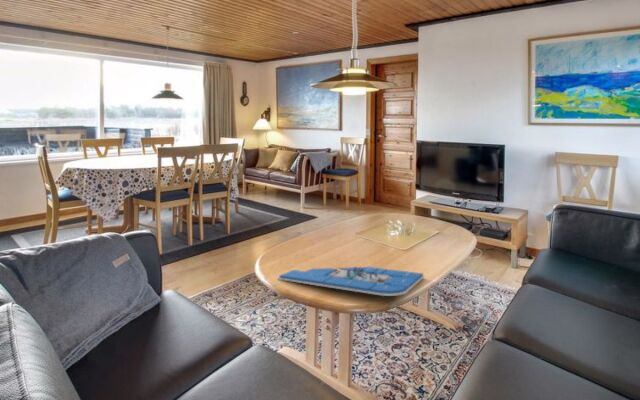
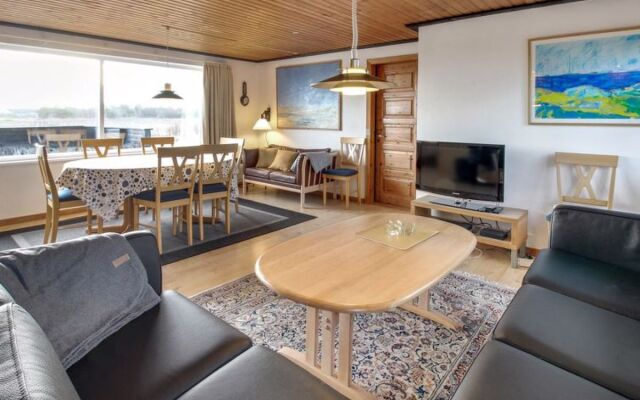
- board game (351, 273)
